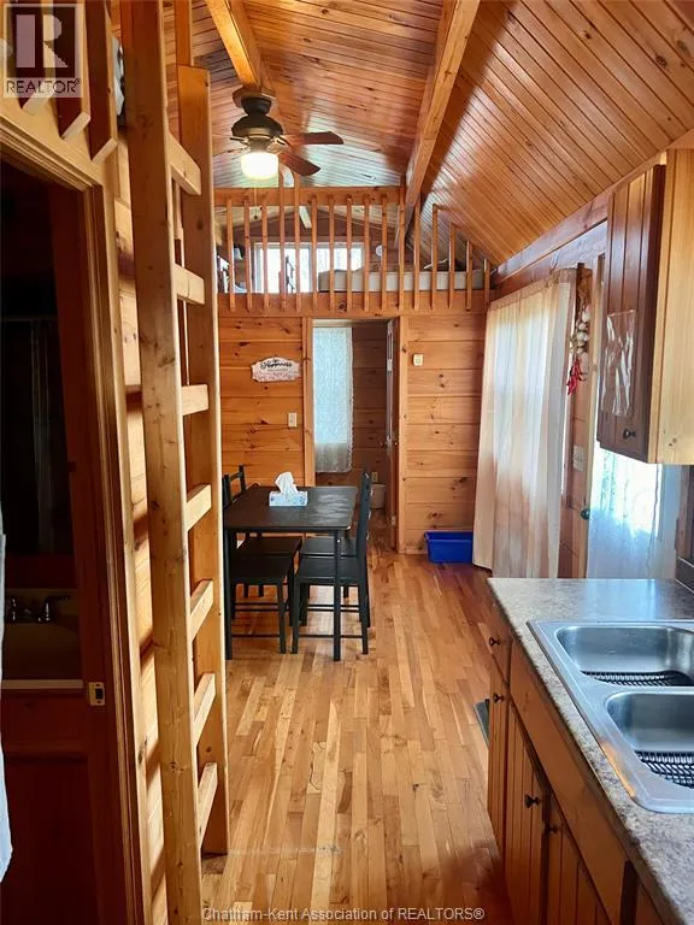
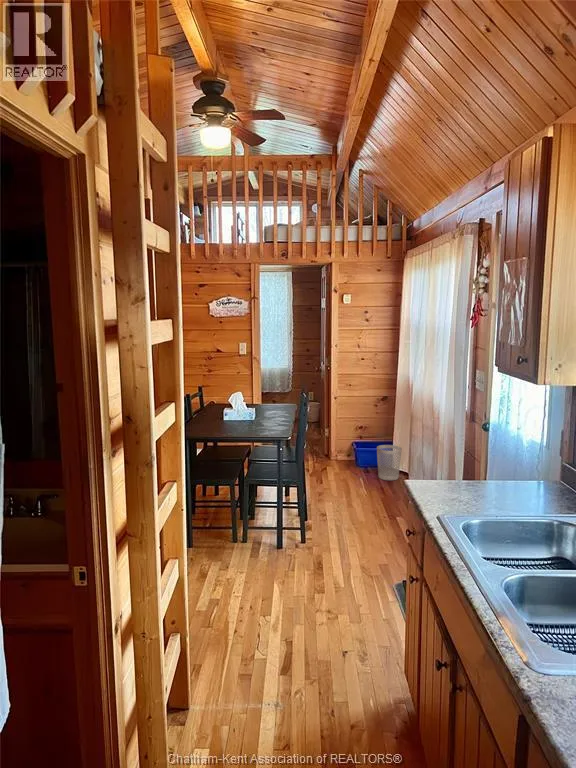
+ wastebasket (388, 462)
